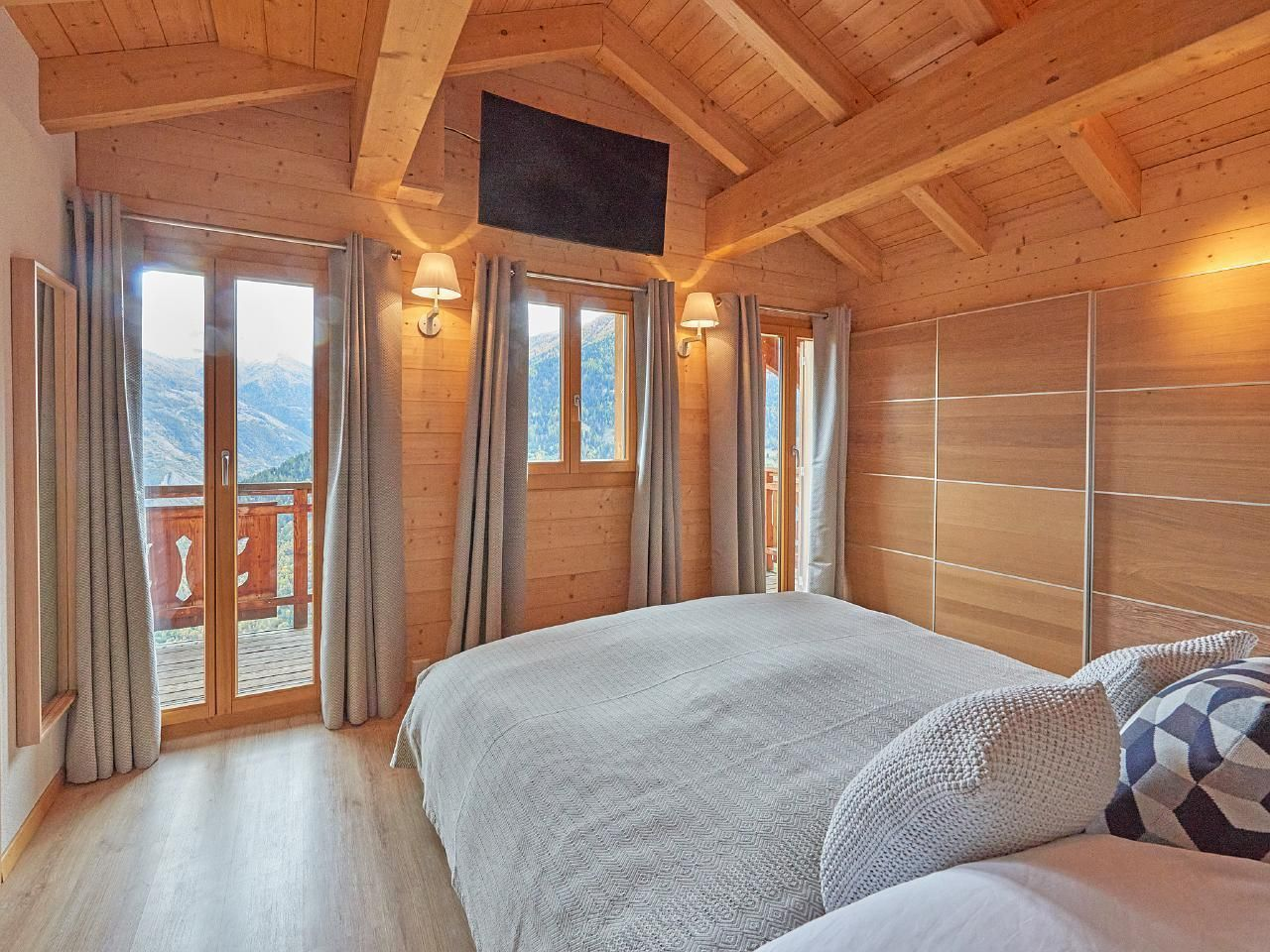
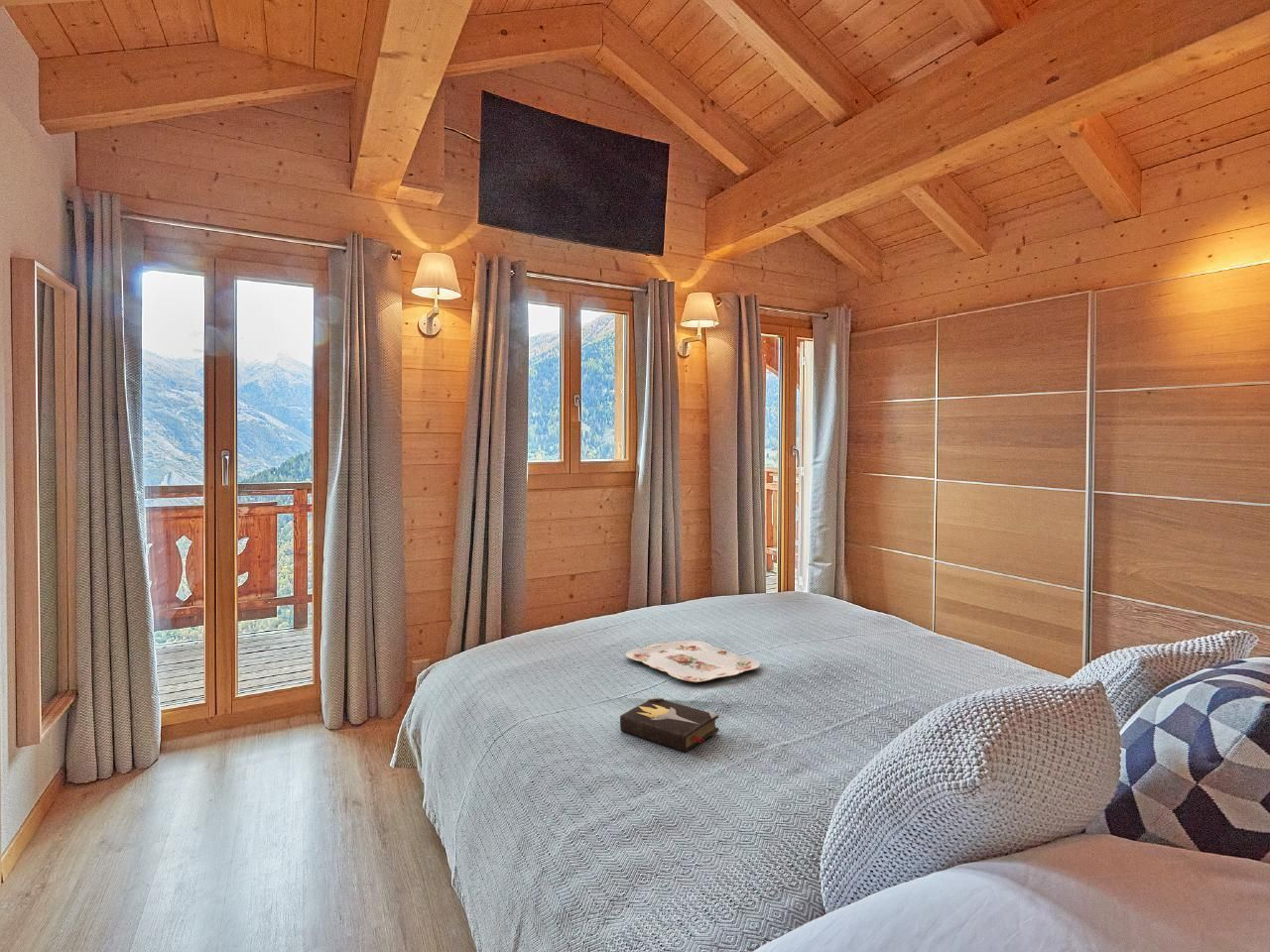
+ serving tray (691, 660)
+ hardback book (669, 721)
